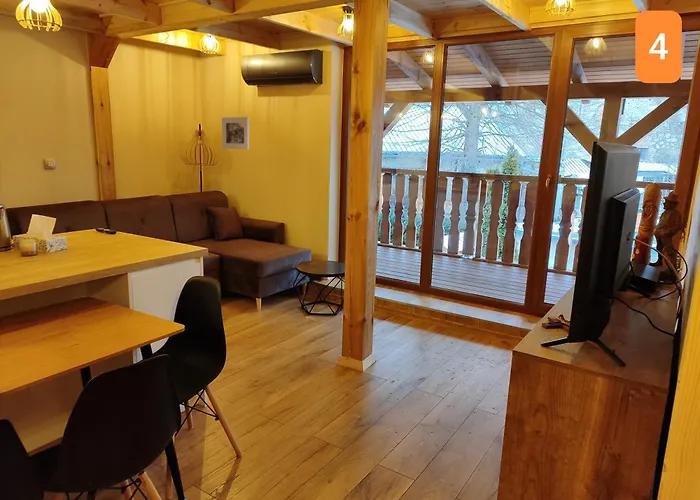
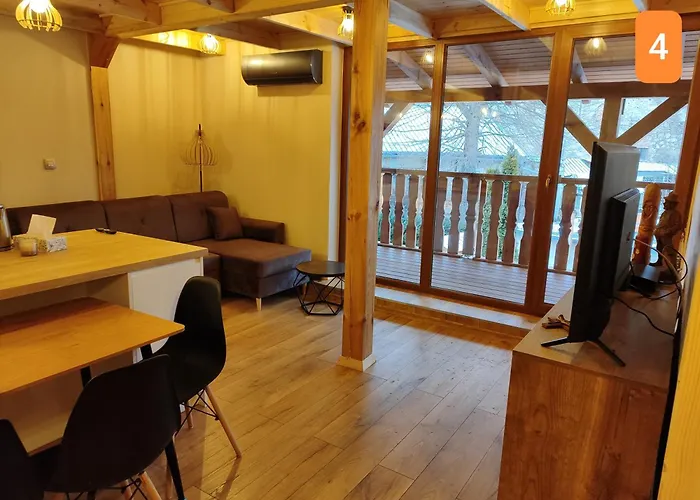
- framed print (235, 133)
